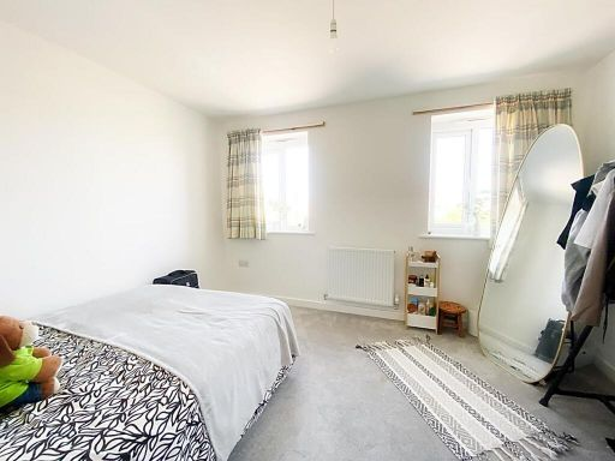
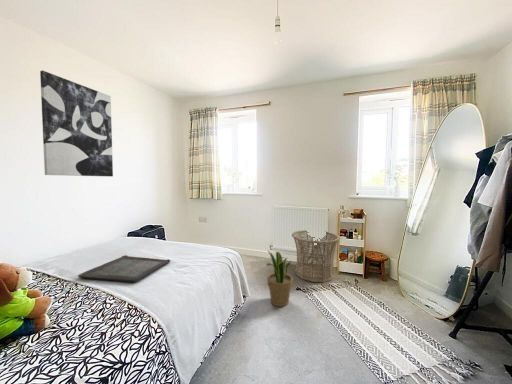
+ basket (314, 254)
+ potted plant (277, 277)
+ serving tray (128, 267)
+ wall art (81, 130)
